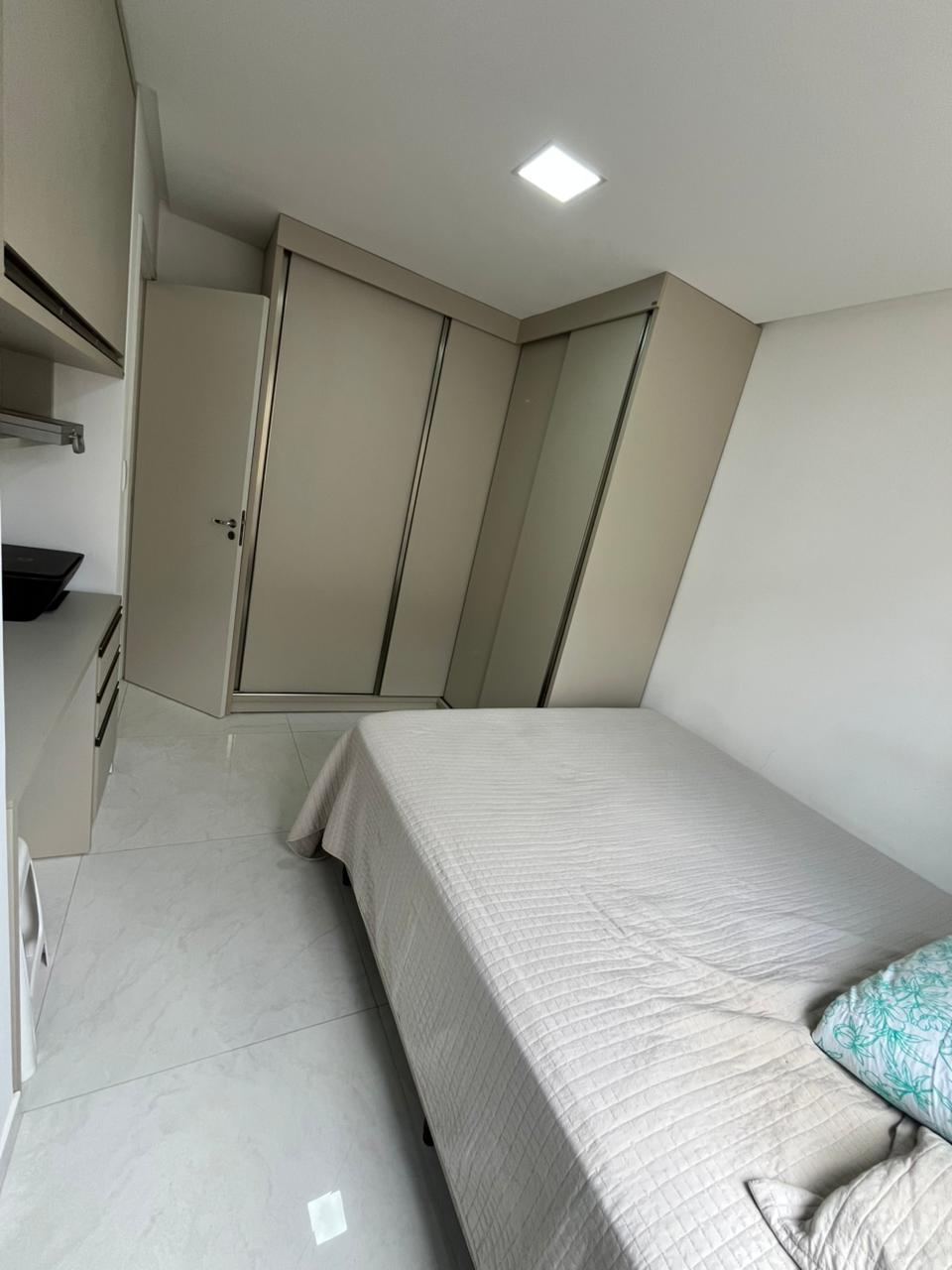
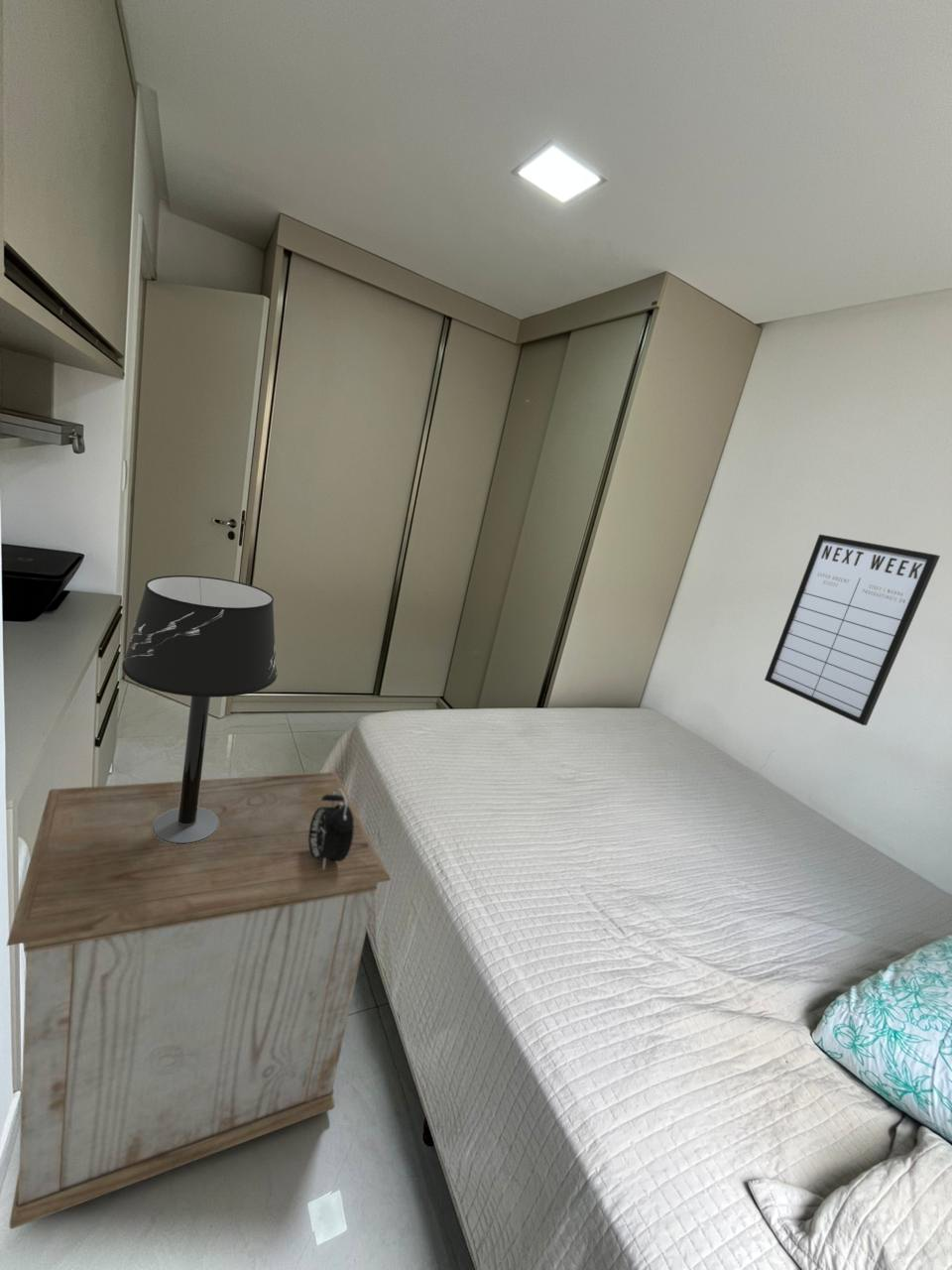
+ alarm clock (331, 825)
+ writing board (842, 625)
+ table lamp (198, 713)
+ nightstand (201, 961)
